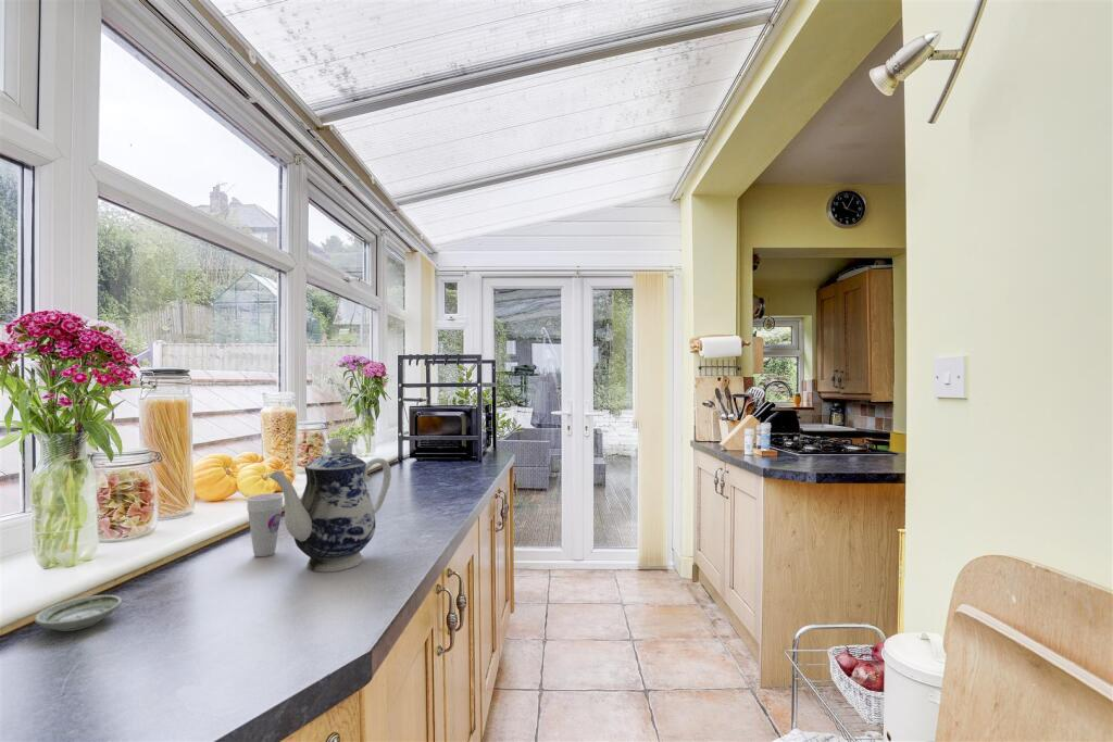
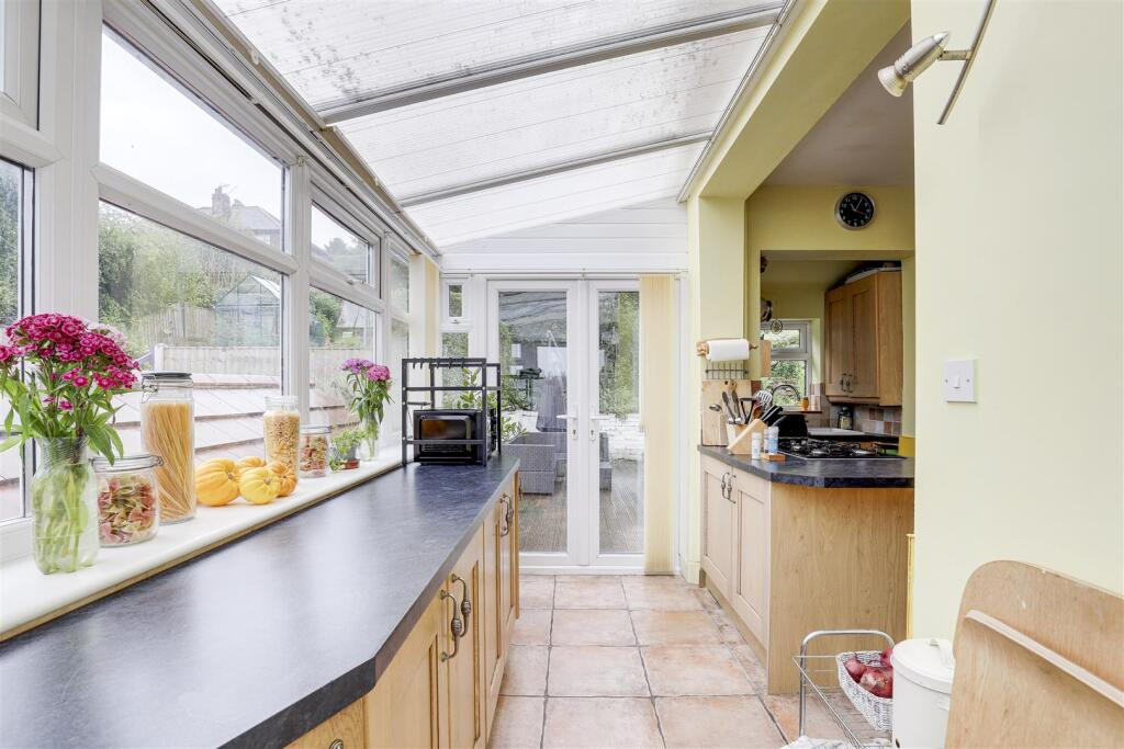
- saucer (79, 615)
- cup (264, 525)
- teapot (335, 500)
